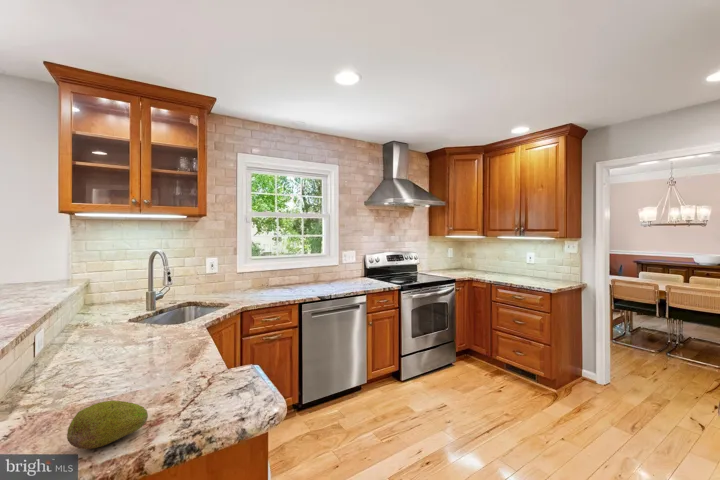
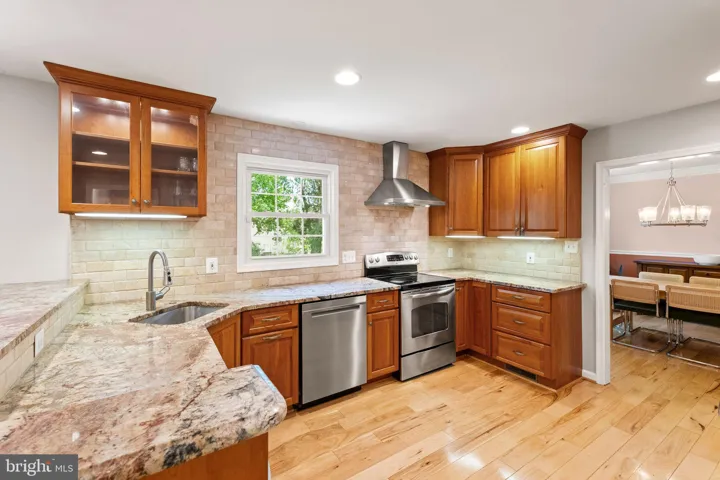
- fruit (109, 420)
